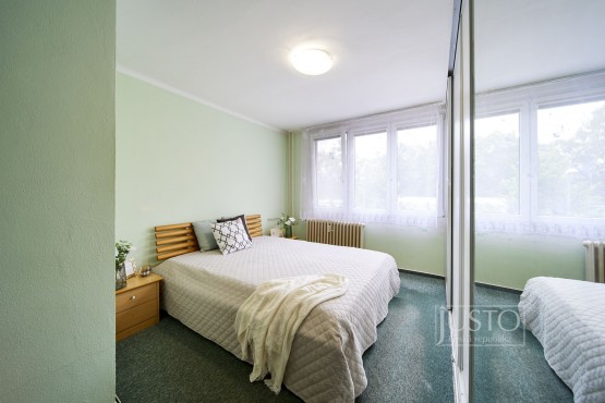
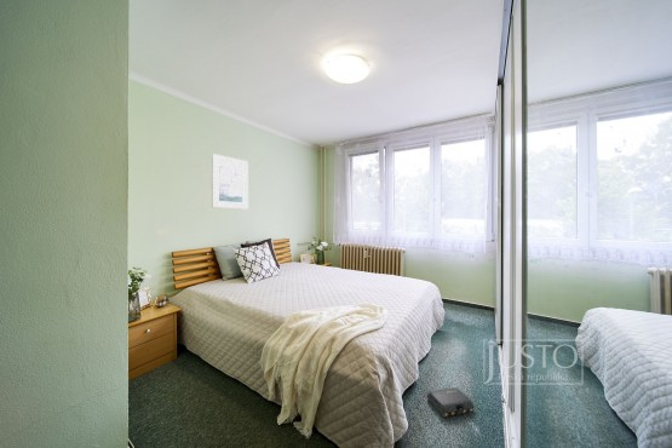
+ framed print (230, 183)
+ bag (449, 400)
